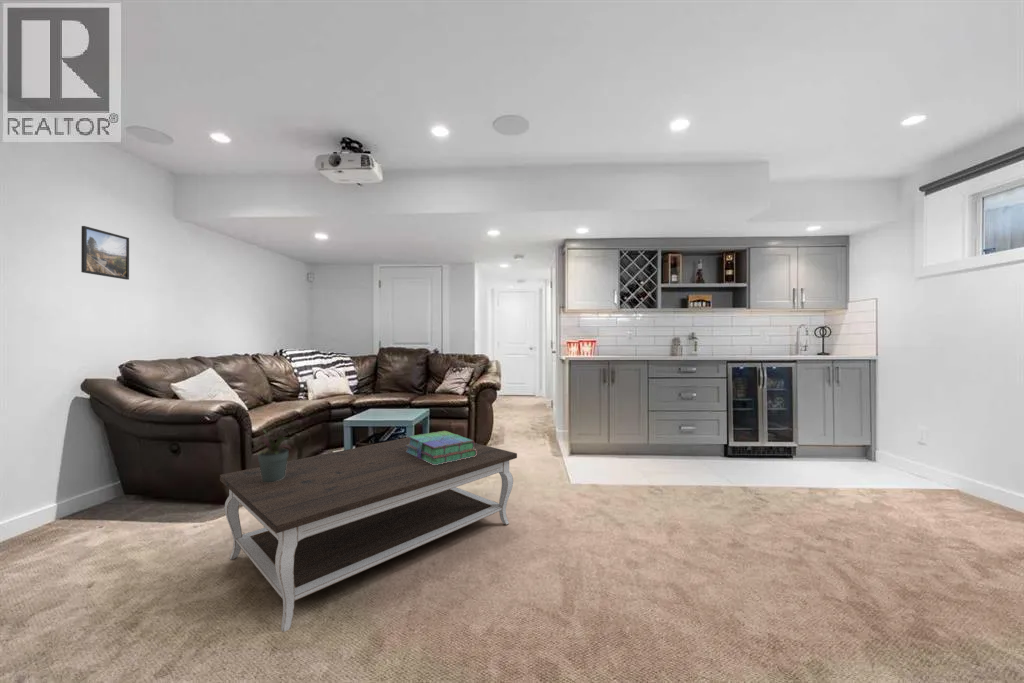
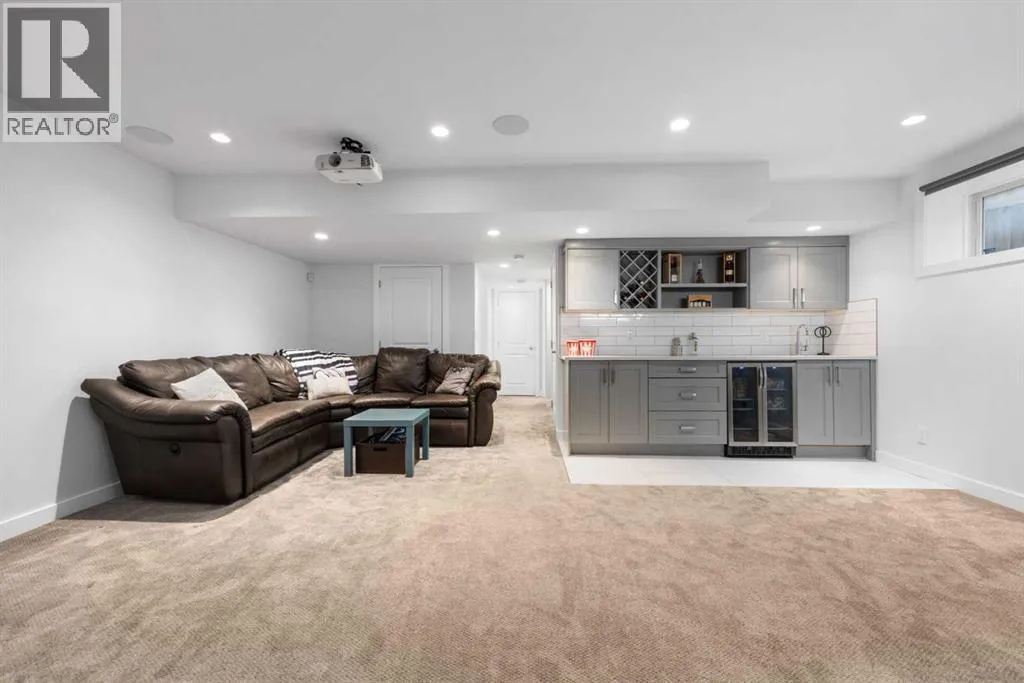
- stack of books (440, 445)
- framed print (106, 254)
- potted plant (270, 452)
- coffee table (381, 501)
